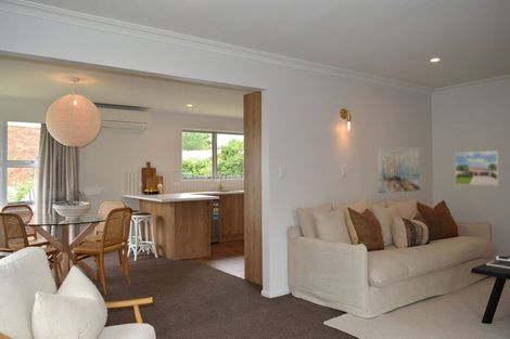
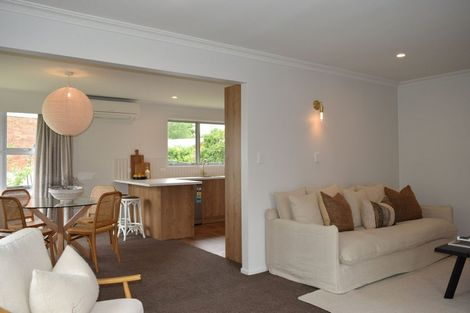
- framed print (475, 168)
- wall art (399, 169)
